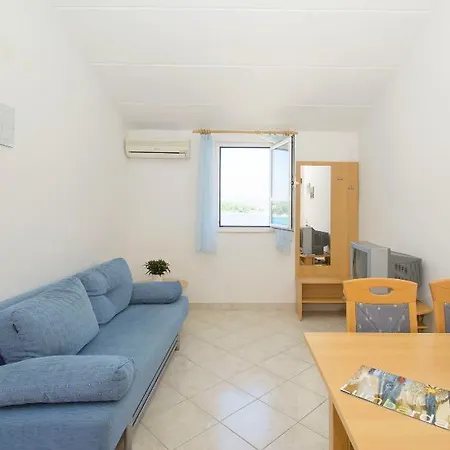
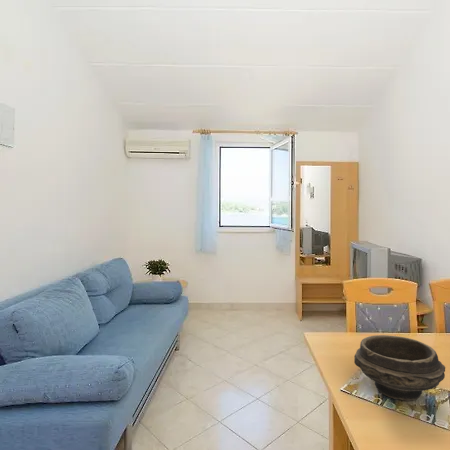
+ bowl (398, 368)
